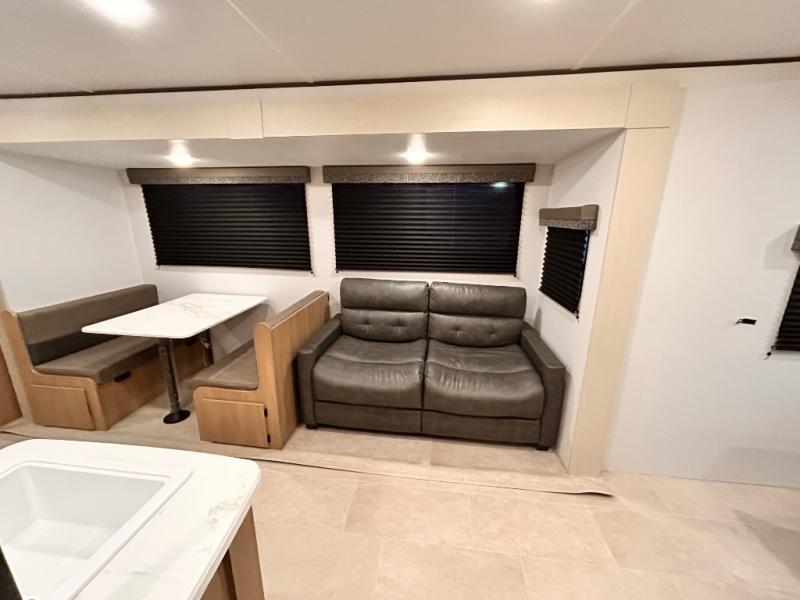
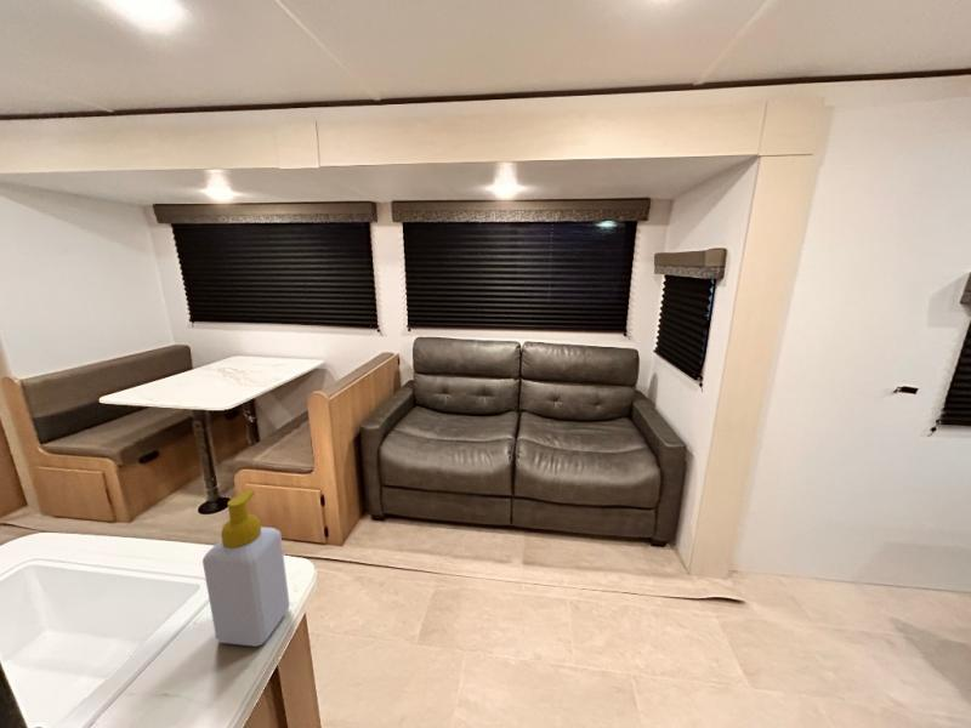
+ soap bottle (246, 564)
